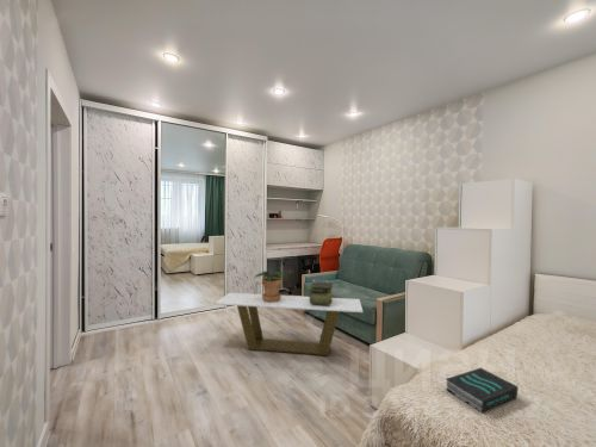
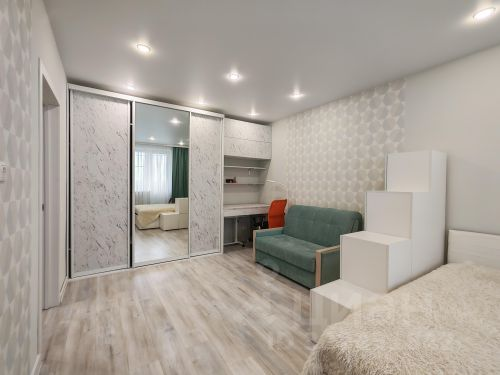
- potted plant (269, 284)
- book (480, 387)
- stack of books (319, 290)
- coffee table (288, 308)
